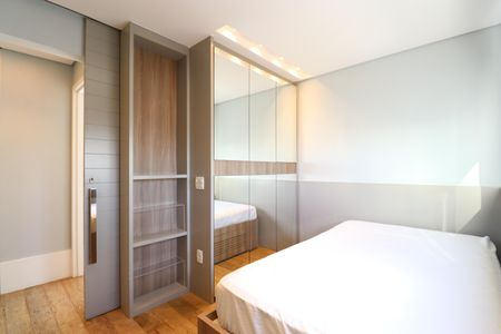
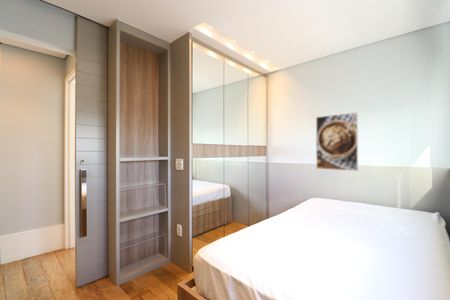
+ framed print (335, 142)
